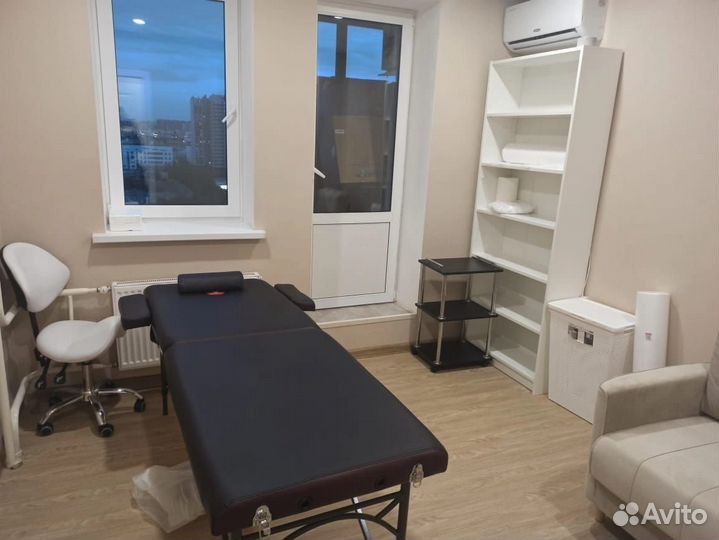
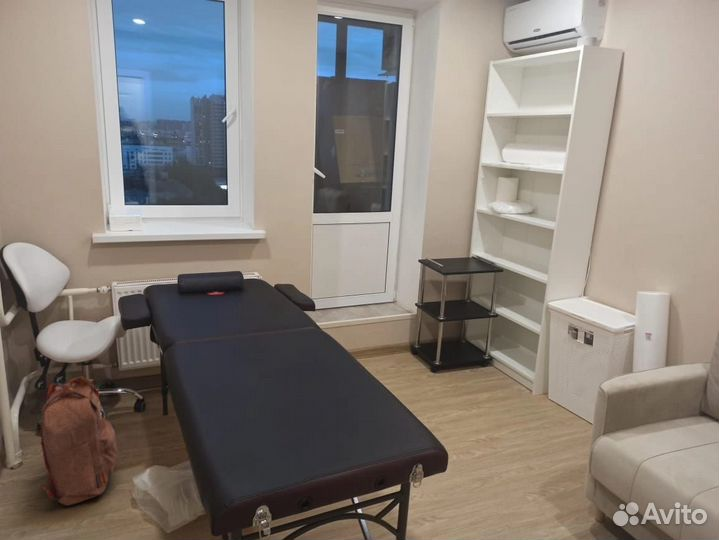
+ backpack (72, 435)
